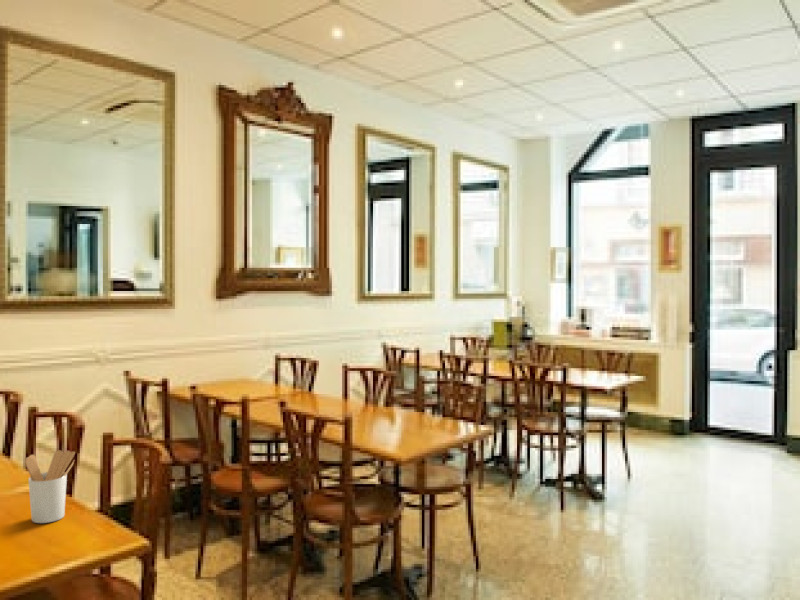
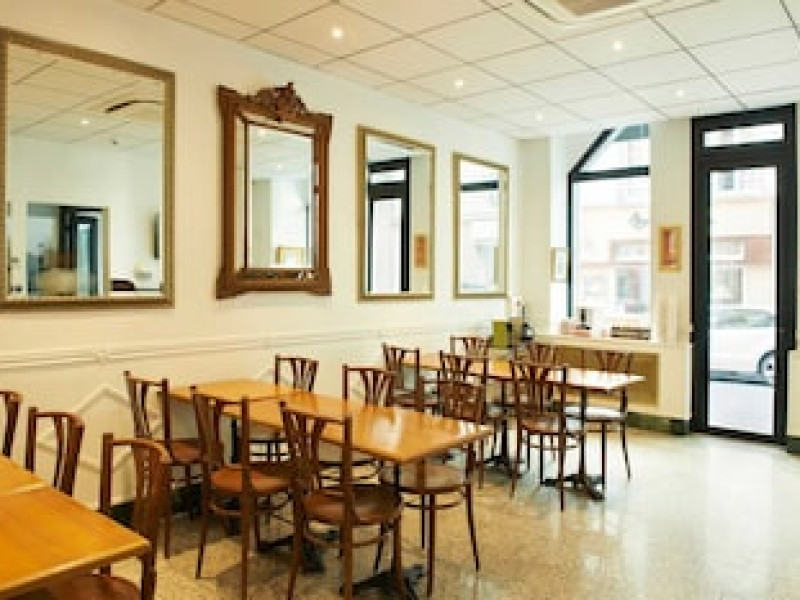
- utensil holder (53, 484)
